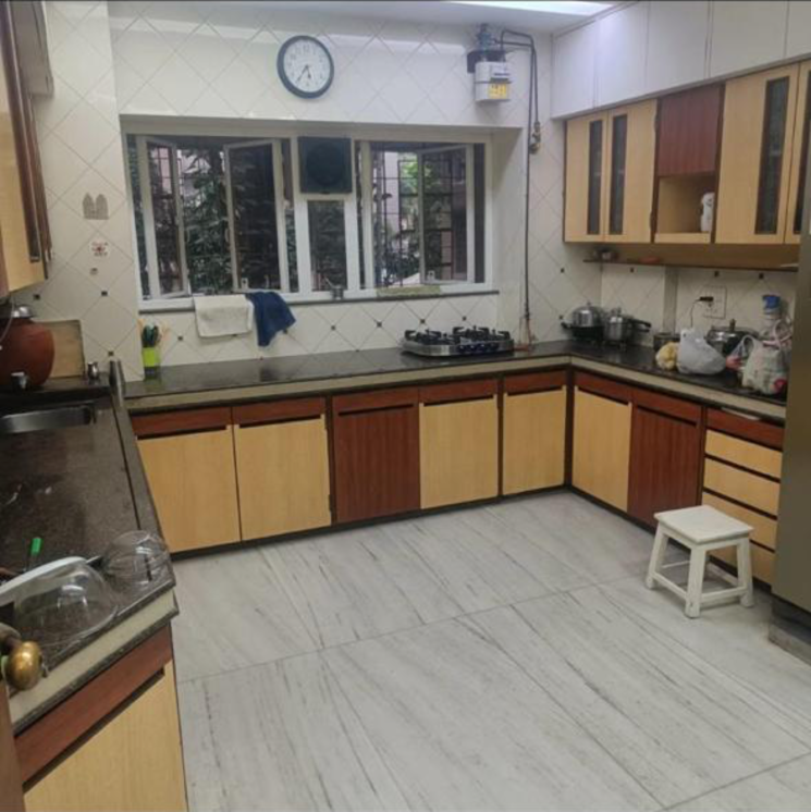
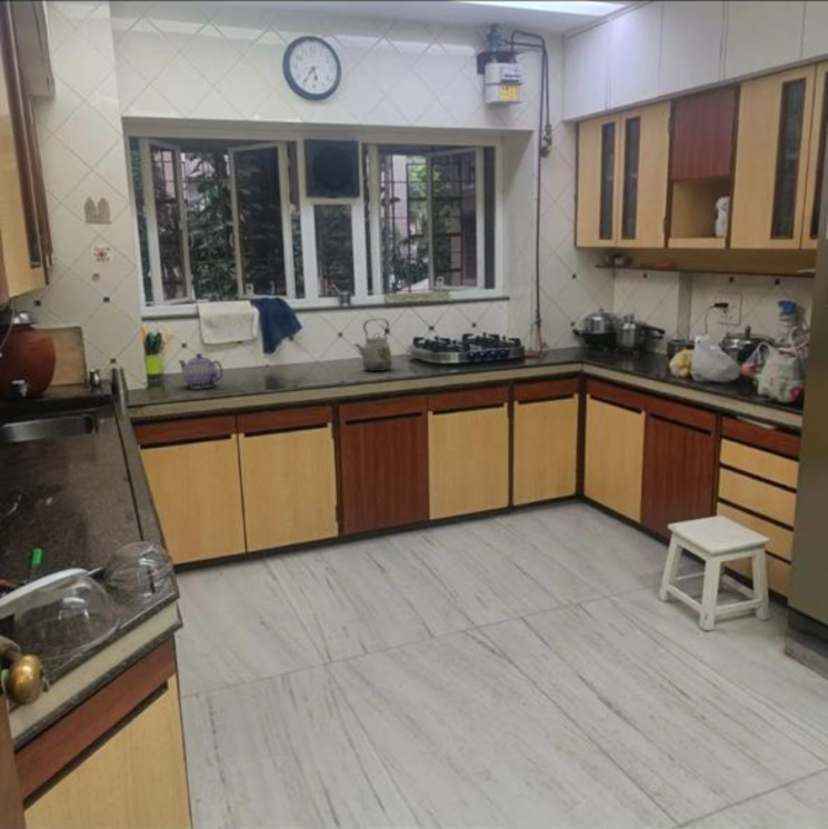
+ teapot (200, 369)
+ kettle (371, 344)
